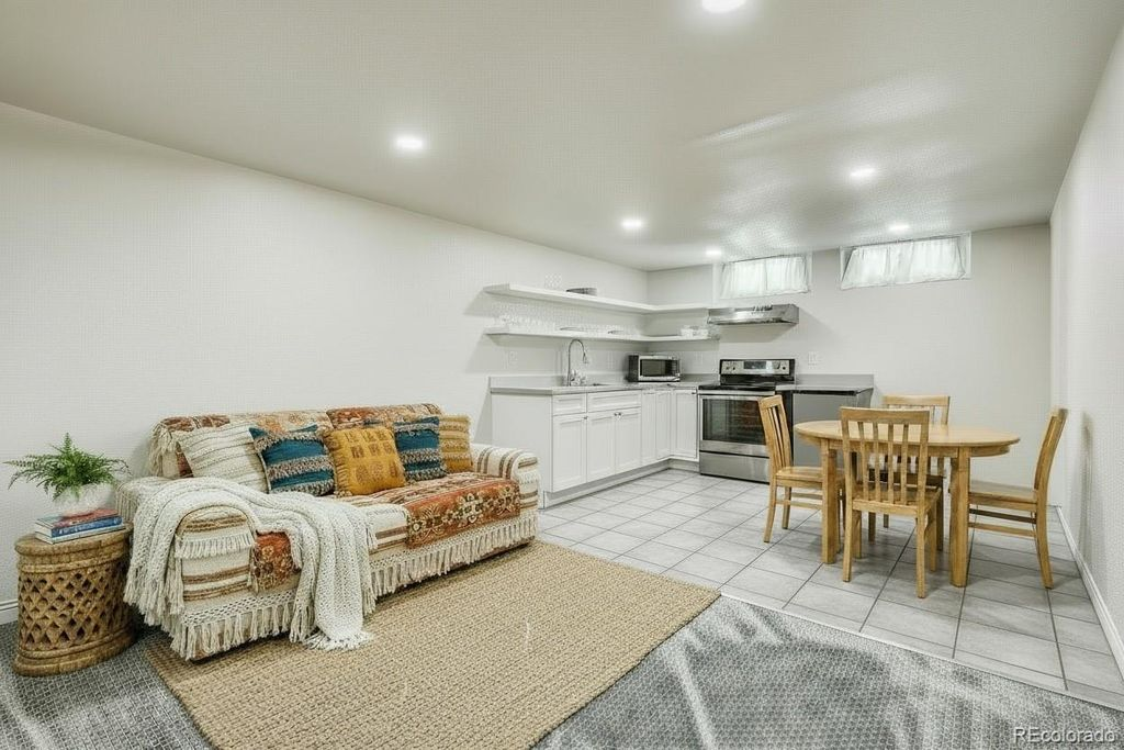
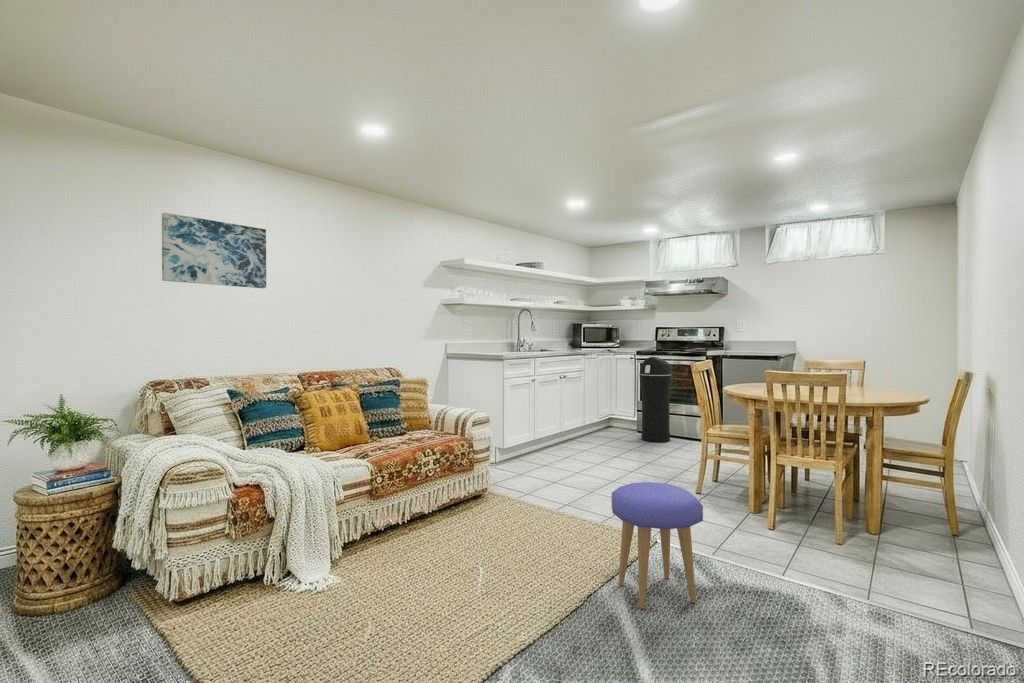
+ trash can (654, 398)
+ stool (649, 542)
+ wall art (217, 253)
